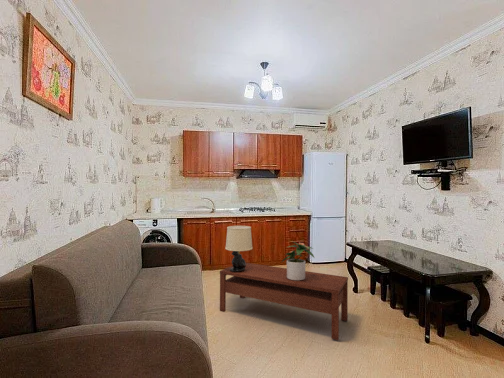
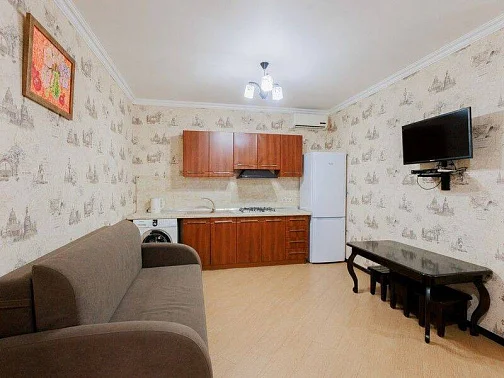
- potted plant (298, 259)
- table lamp (238, 248)
- coffee table (281, 294)
